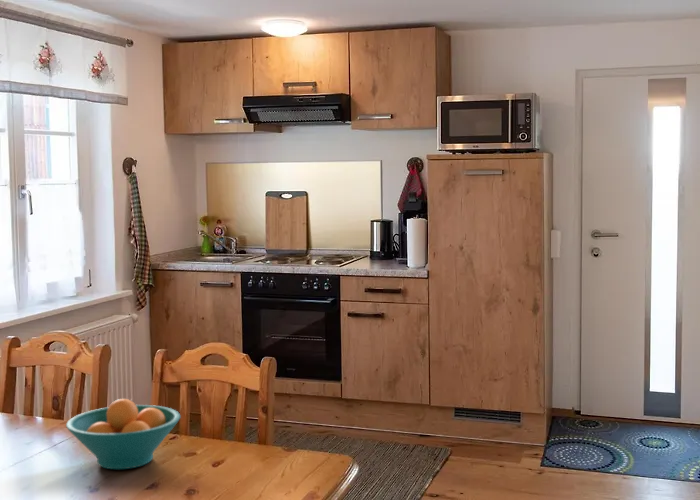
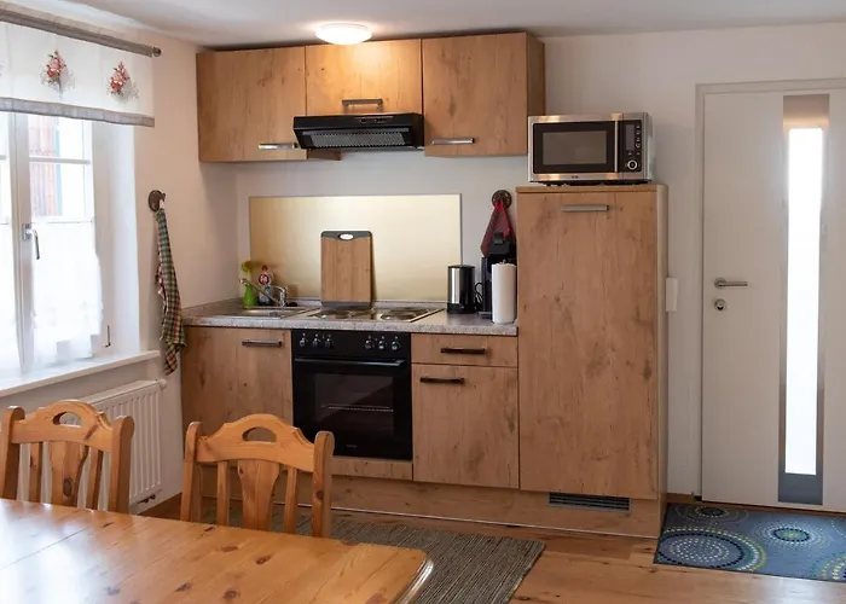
- fruit bowl (124, 430)
